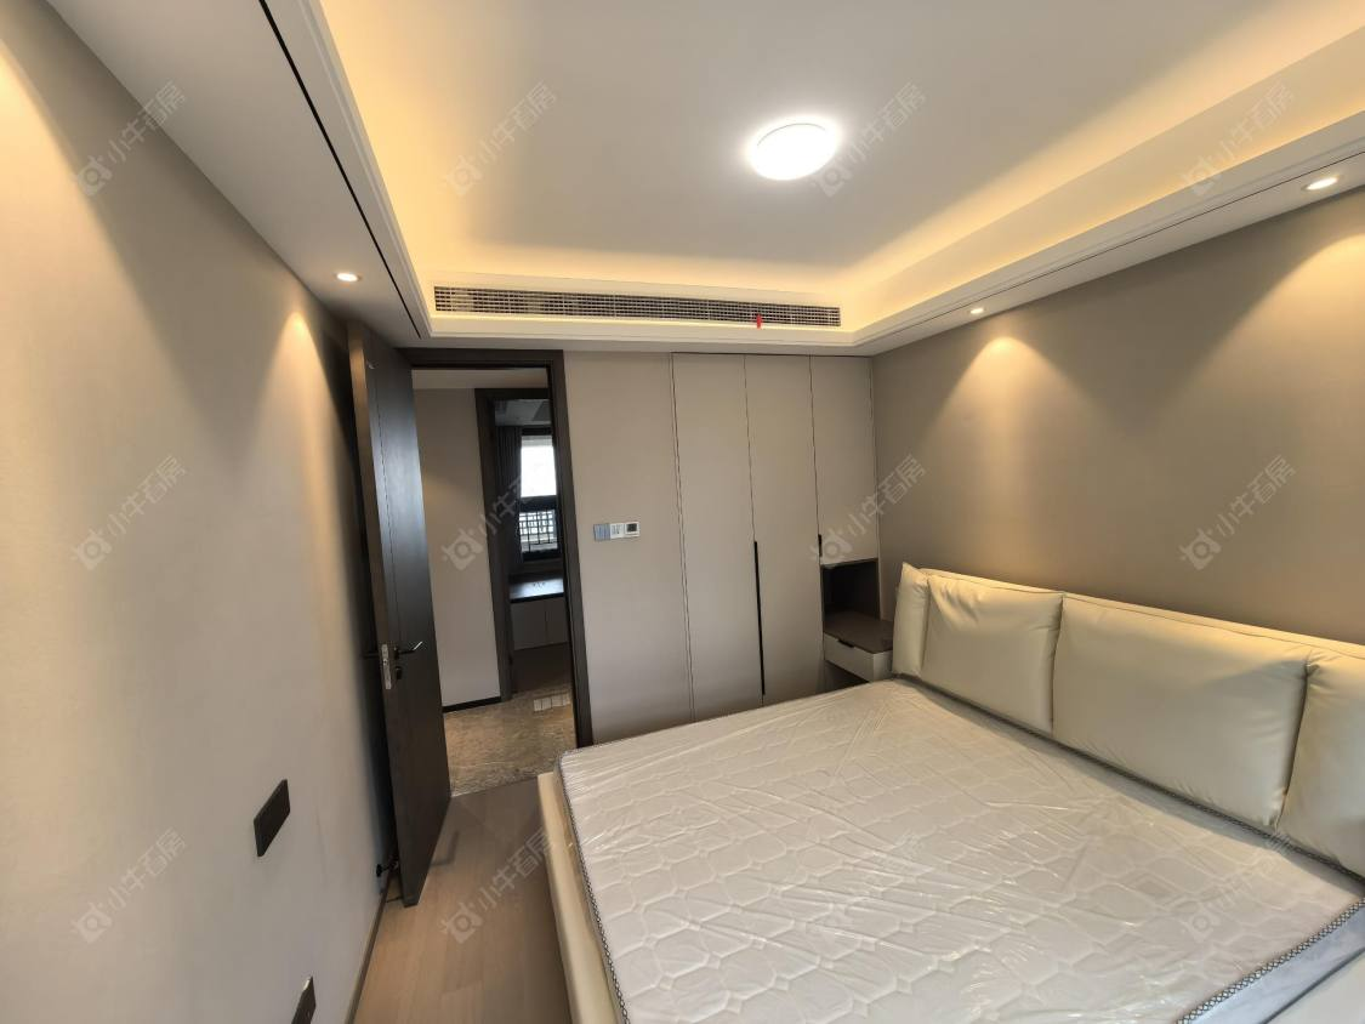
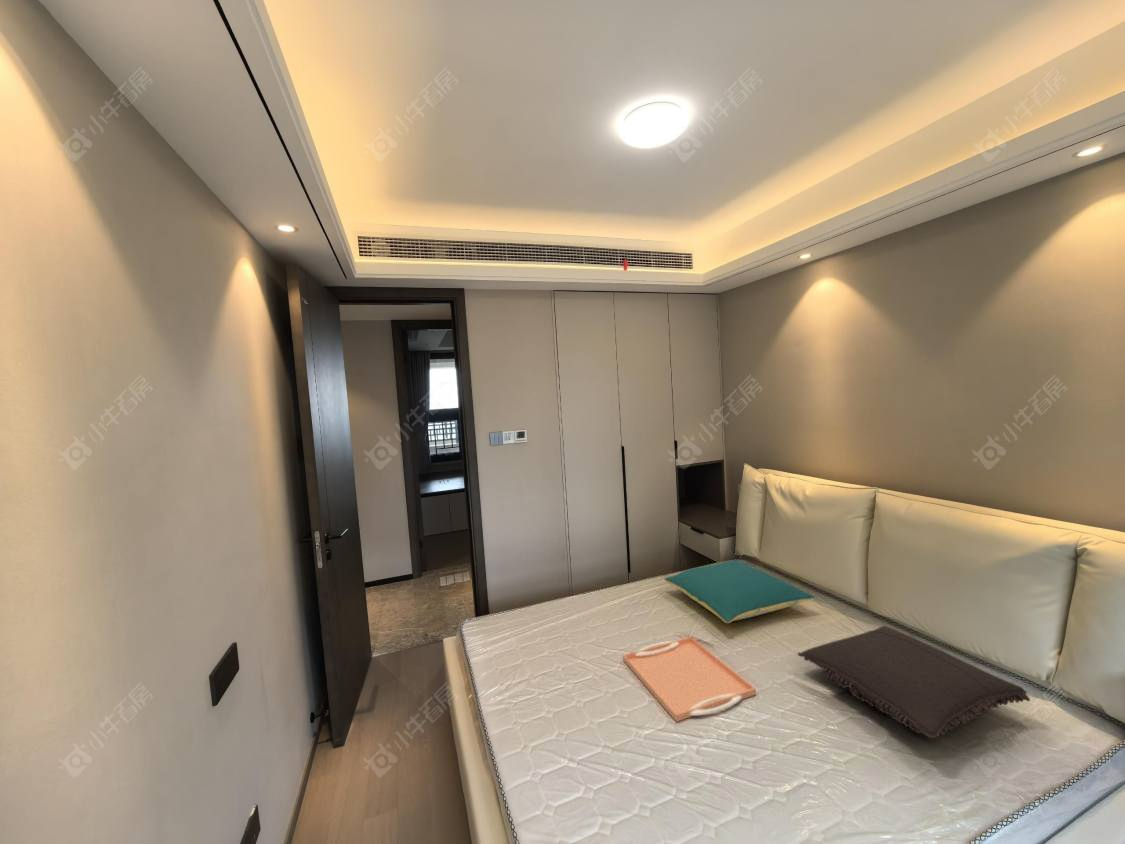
+ pillow (902, 674)
+ serving tray (684, 673)
+ pillow (733, 587)
